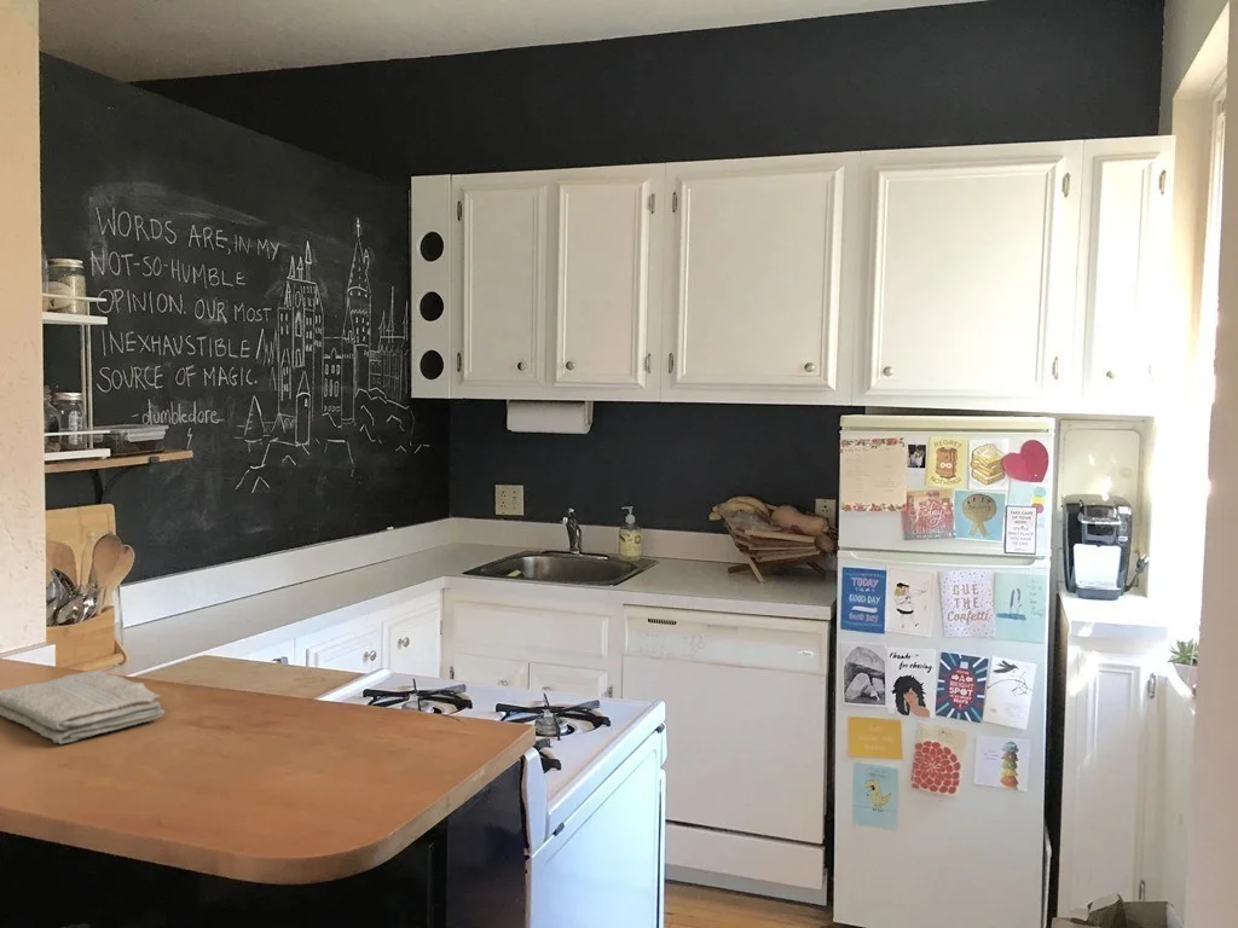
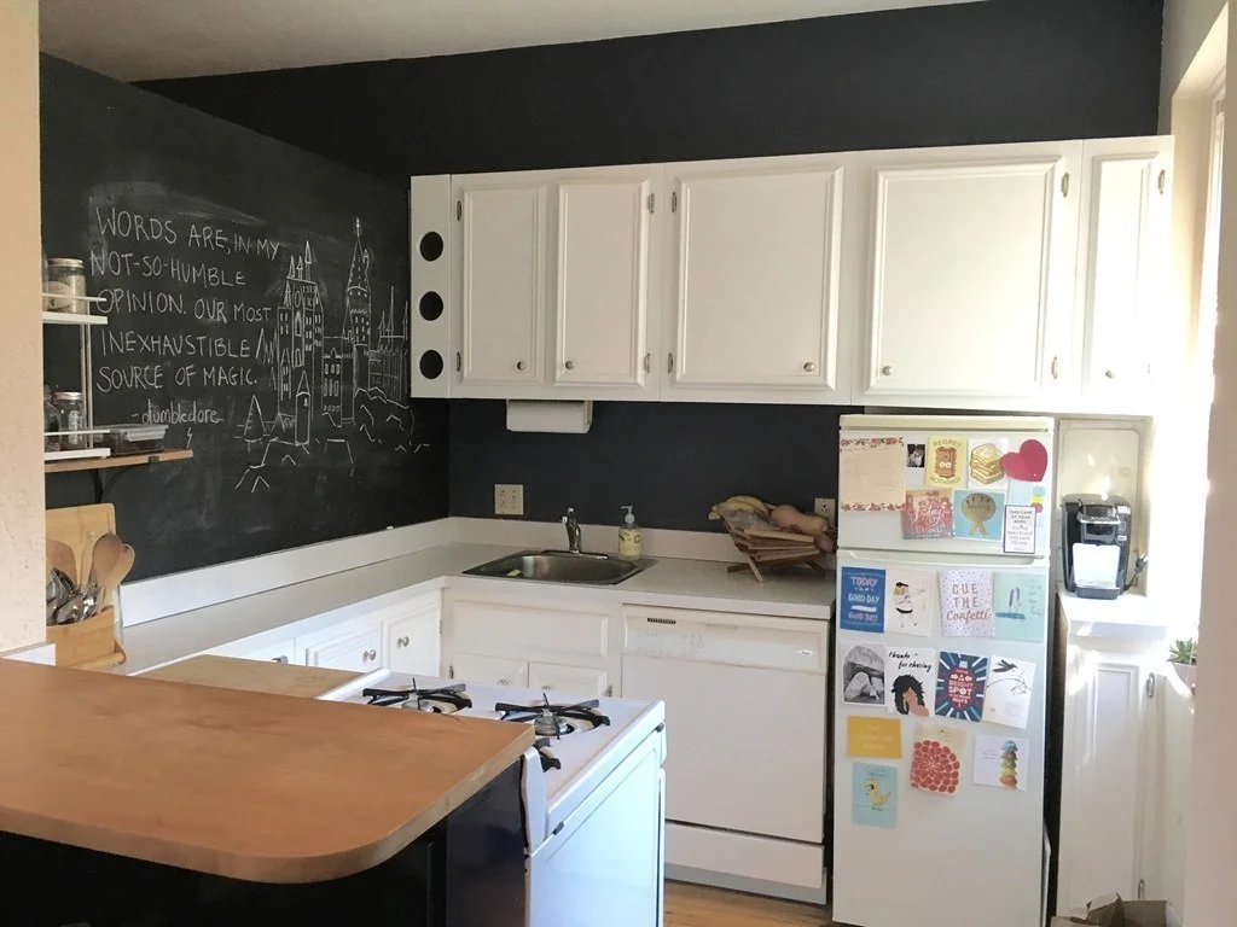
- washcloth (76, 702)
